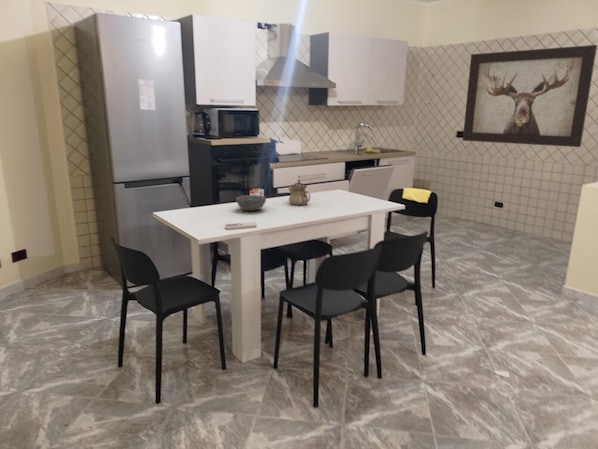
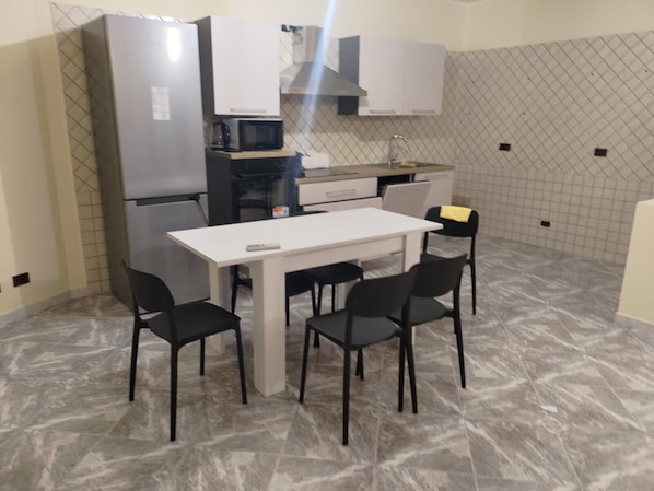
- wall art (522, 97)
- bowl (251, 203)
- teapot (299, 191)
